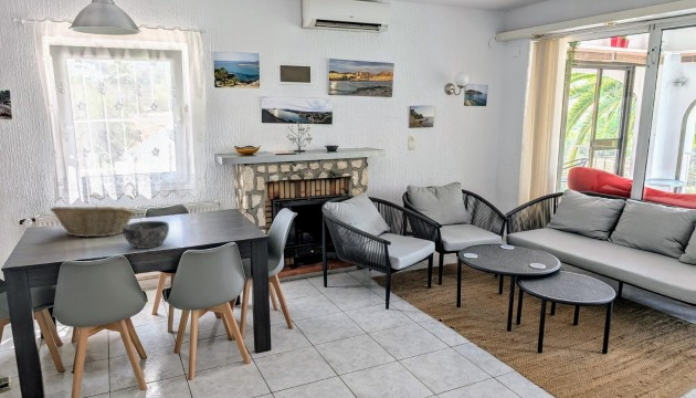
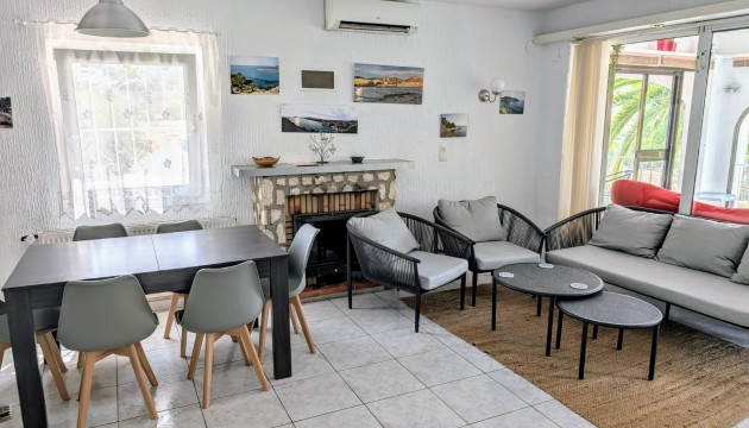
- bowl (146, 234)
- fruit basket (94, 217)
